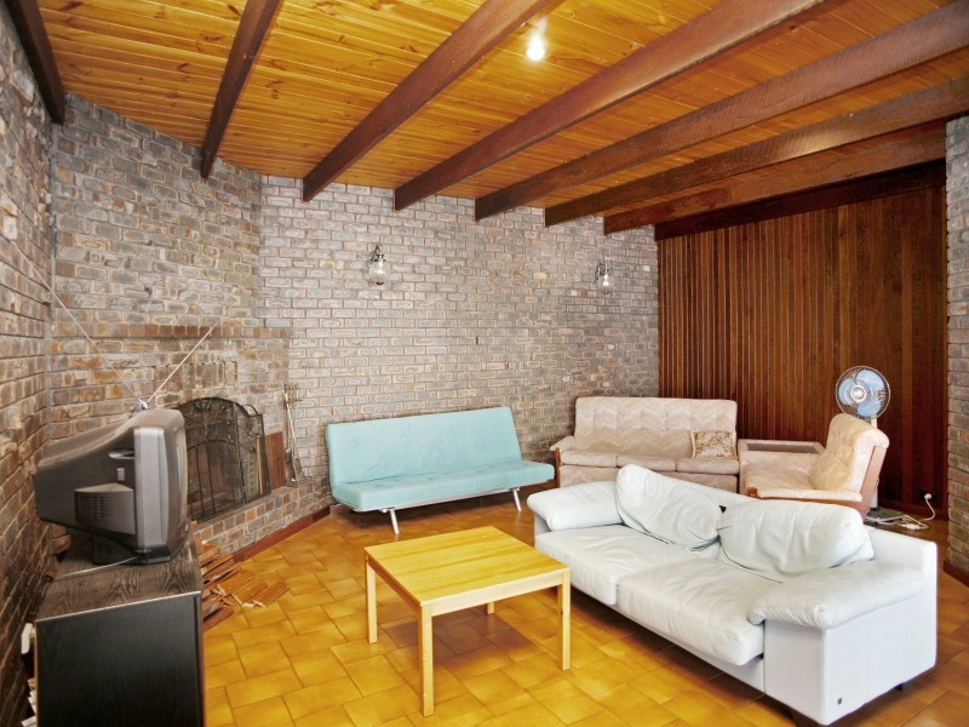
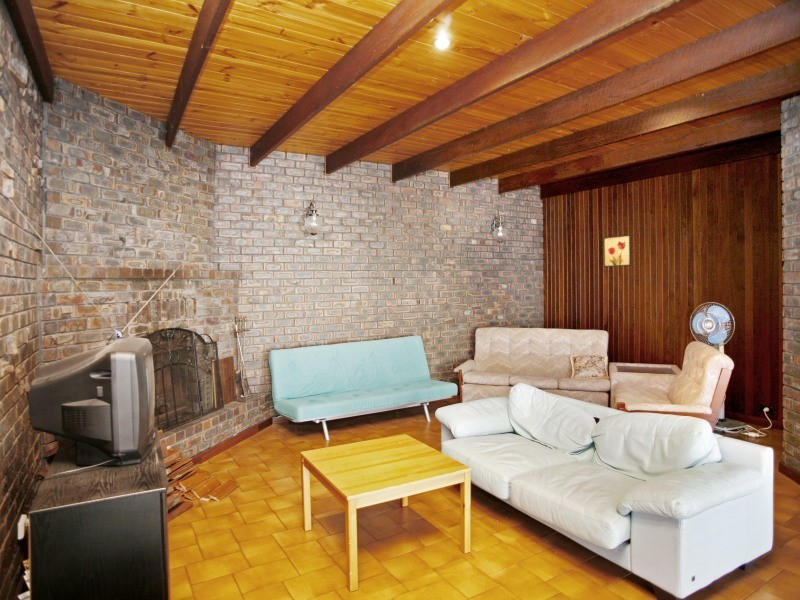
+ wall art (617, 251)
